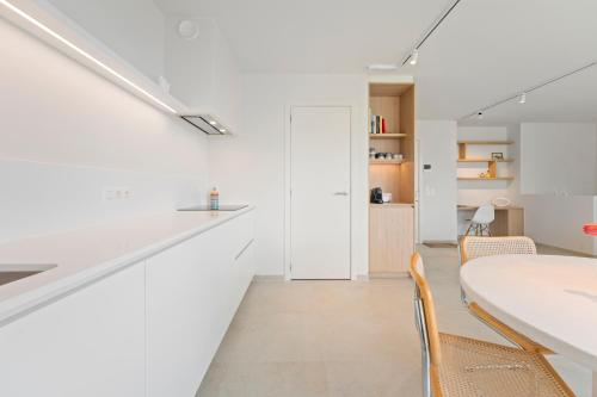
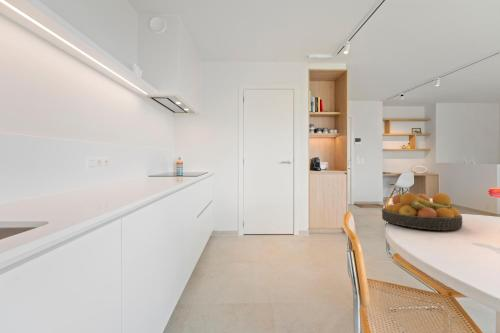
+ fruit bowl (419, 207)
